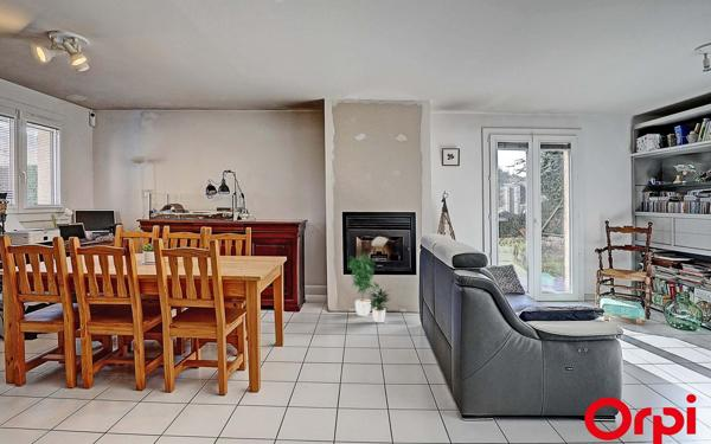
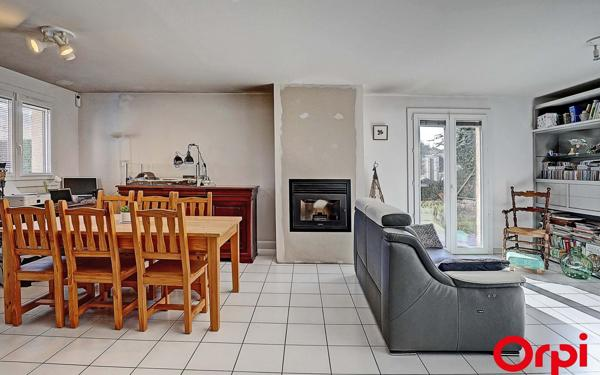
- potted plant (369, 284)
